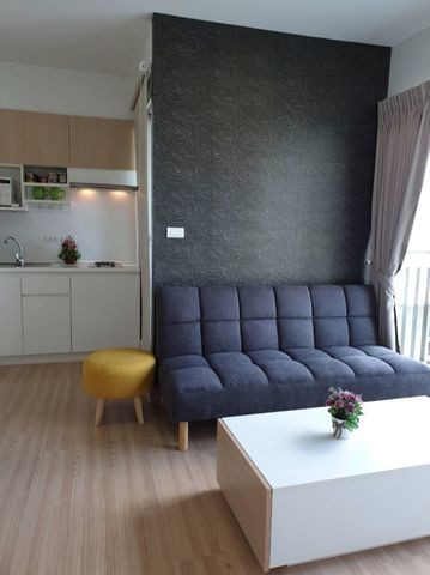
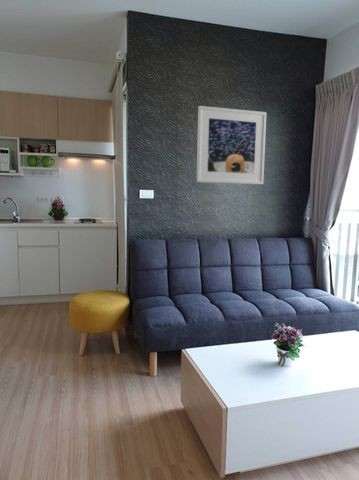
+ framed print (232, 146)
